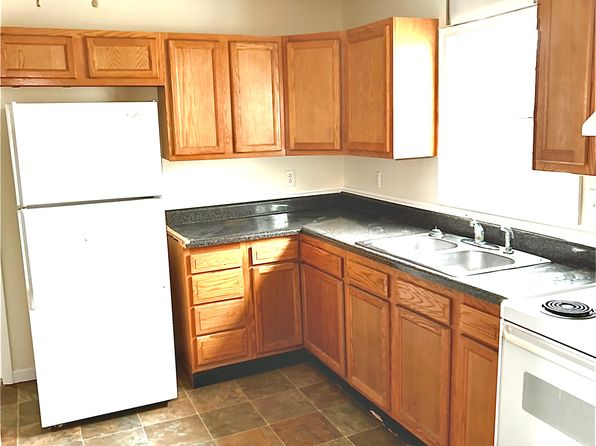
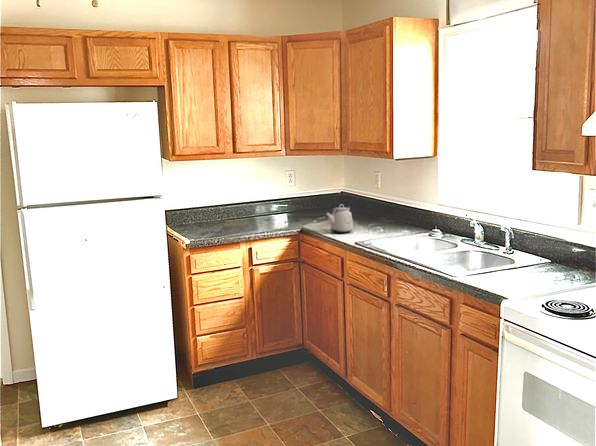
+ kettle (338, 213)
